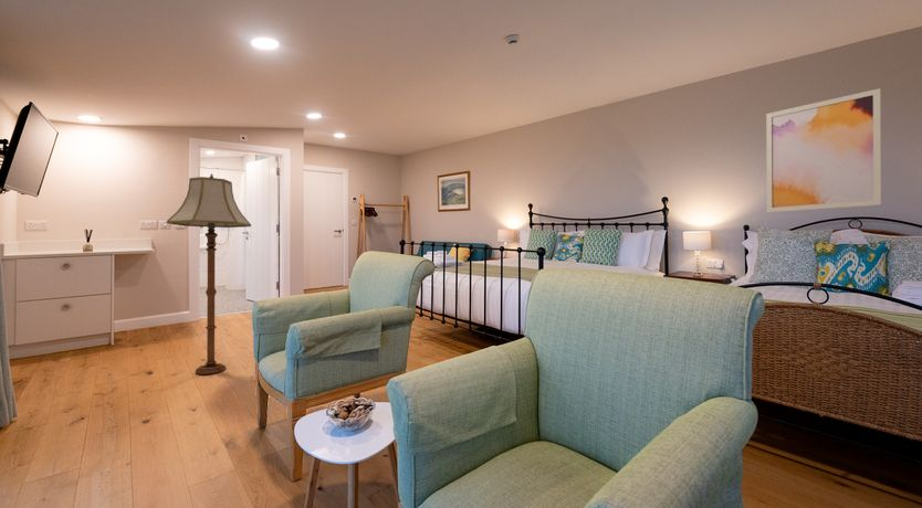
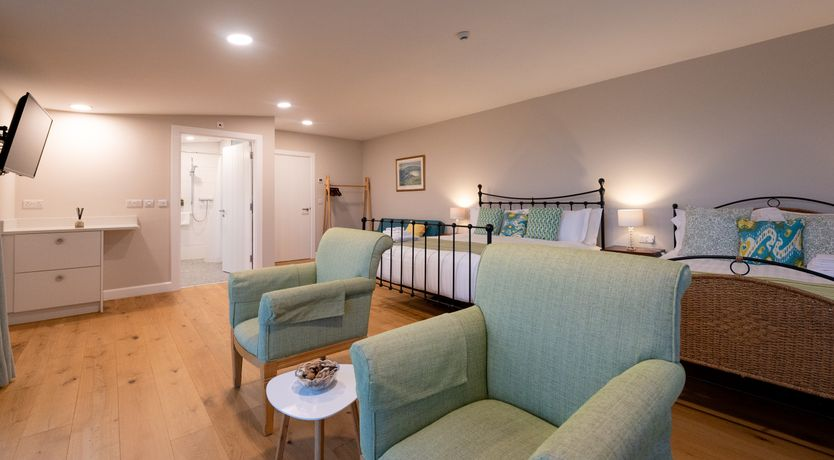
- floor lamp (210, 272)
- wall art (819, 156)
